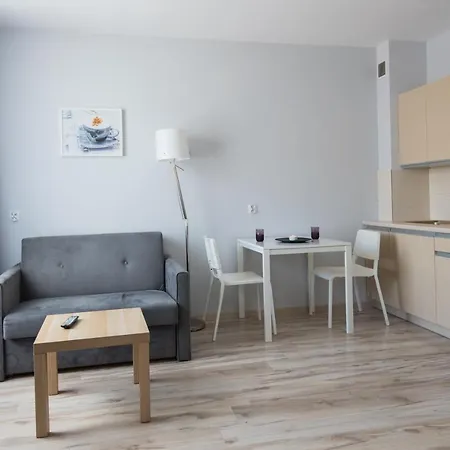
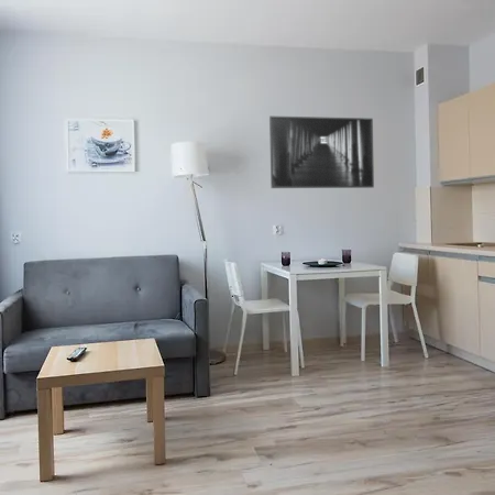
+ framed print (322, 152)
